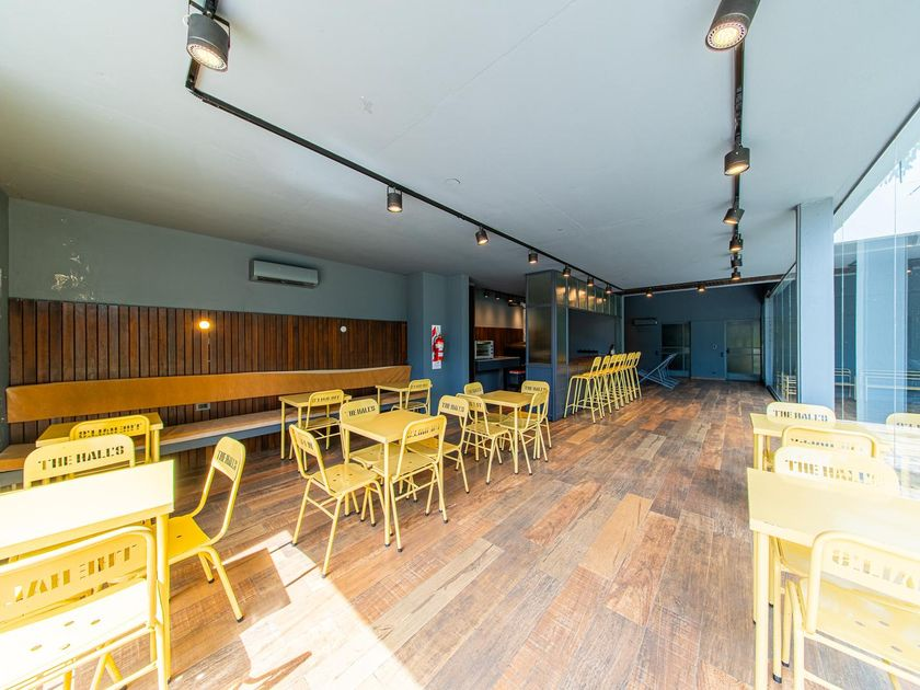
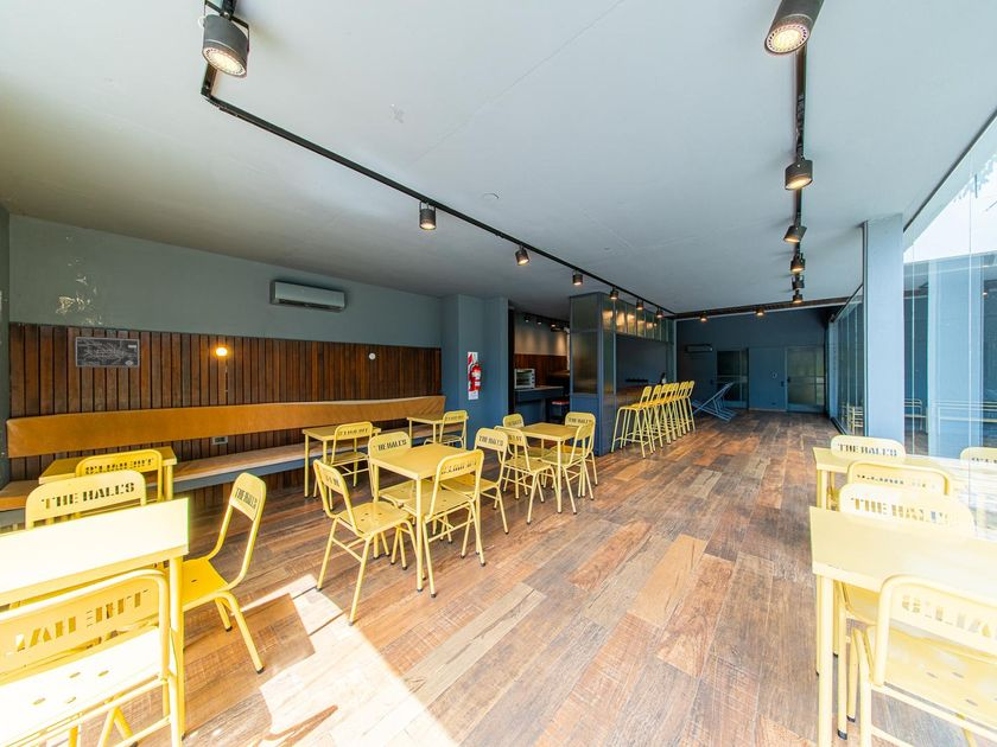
+ wall art (108, 352)
